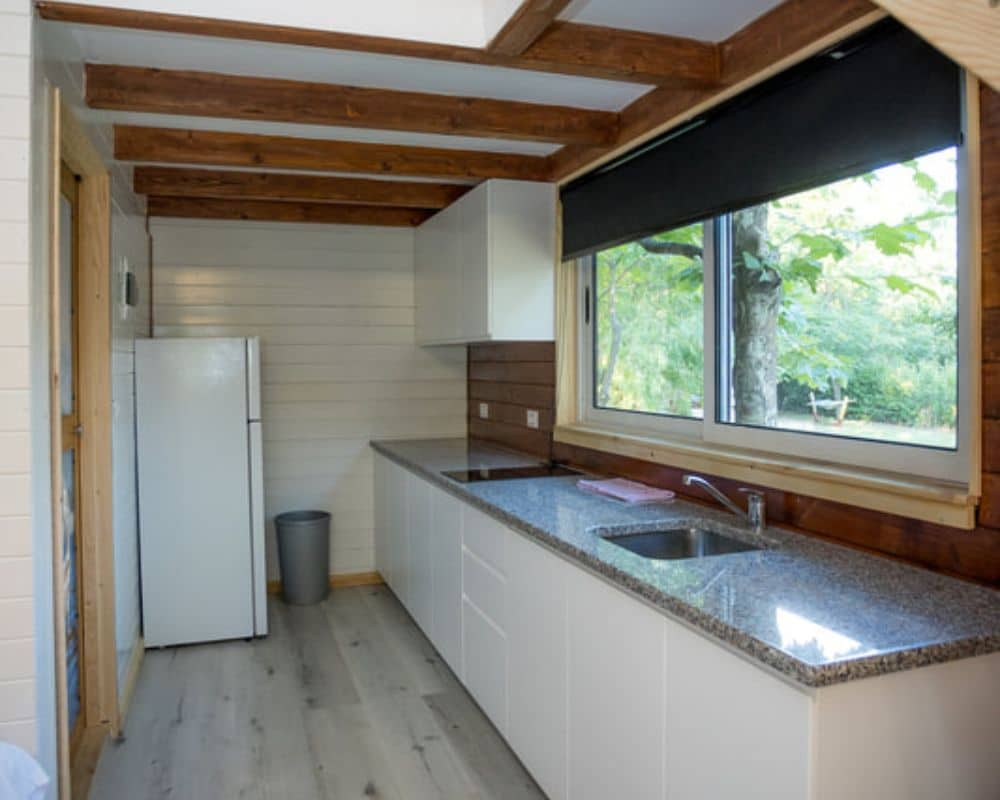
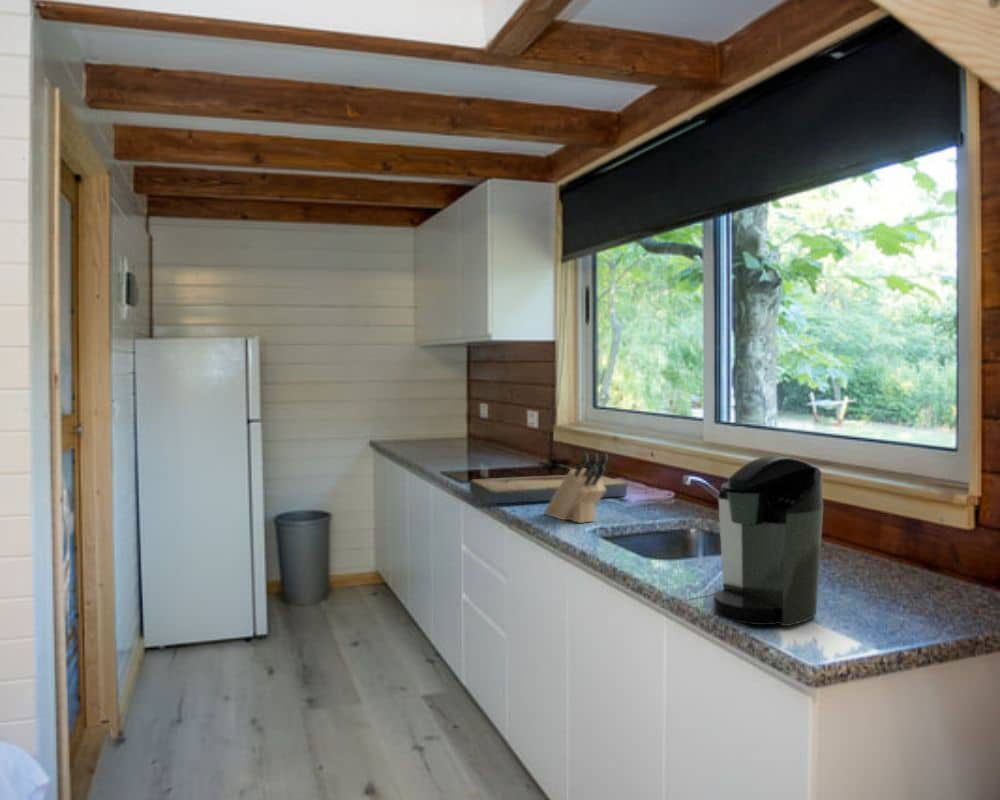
+ coffee maker (750, 528)
+ knife block (577, 485)
+ fish fossil (547, 487)
